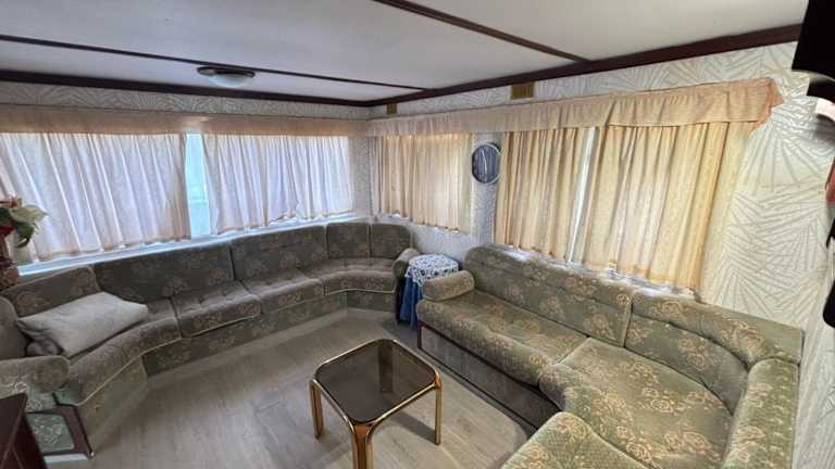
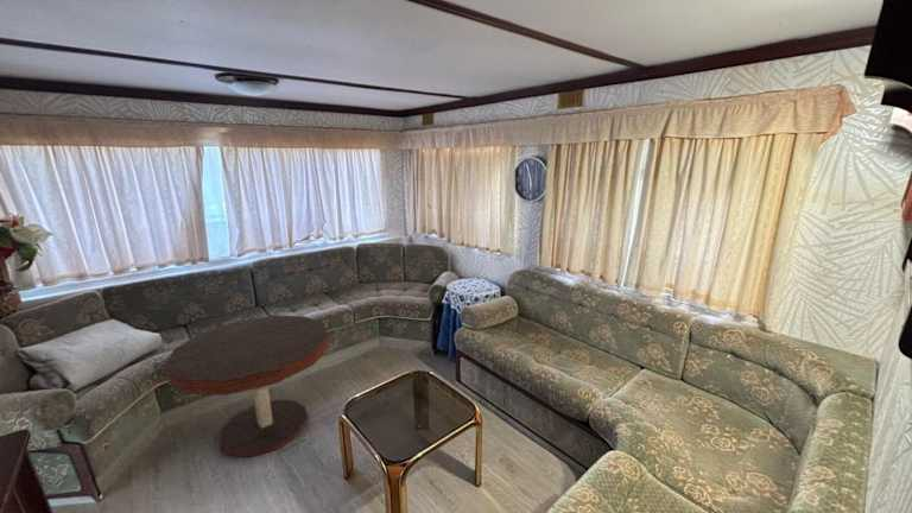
+ coffee table (260, 385)
